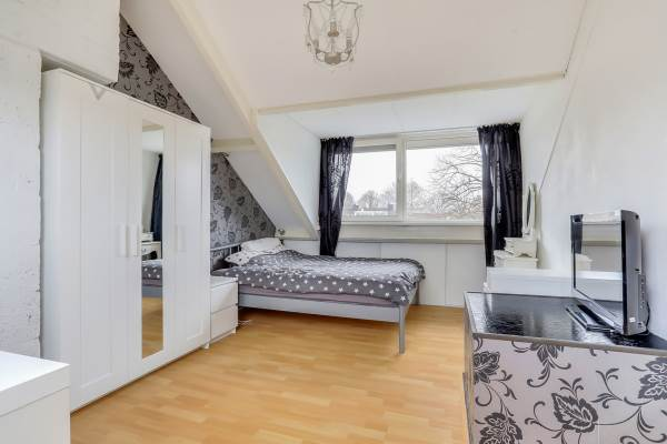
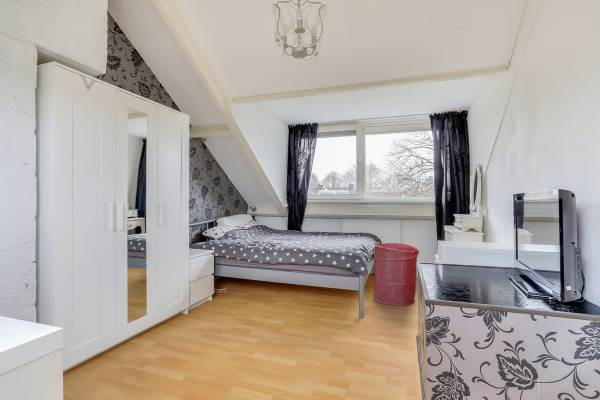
+ laundry hamper (395, 272)
